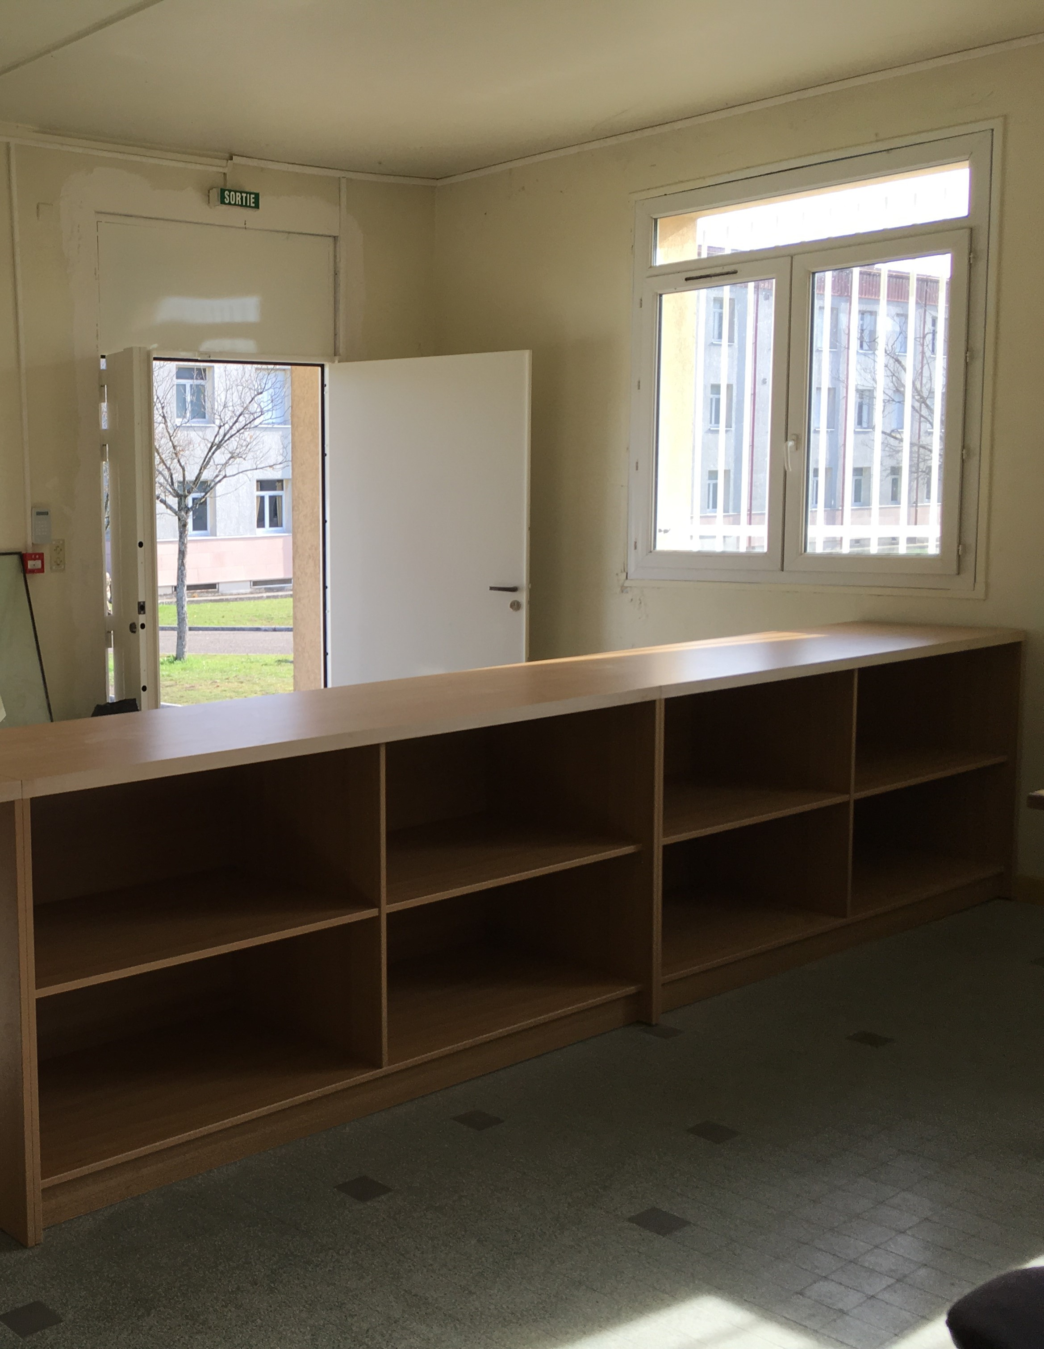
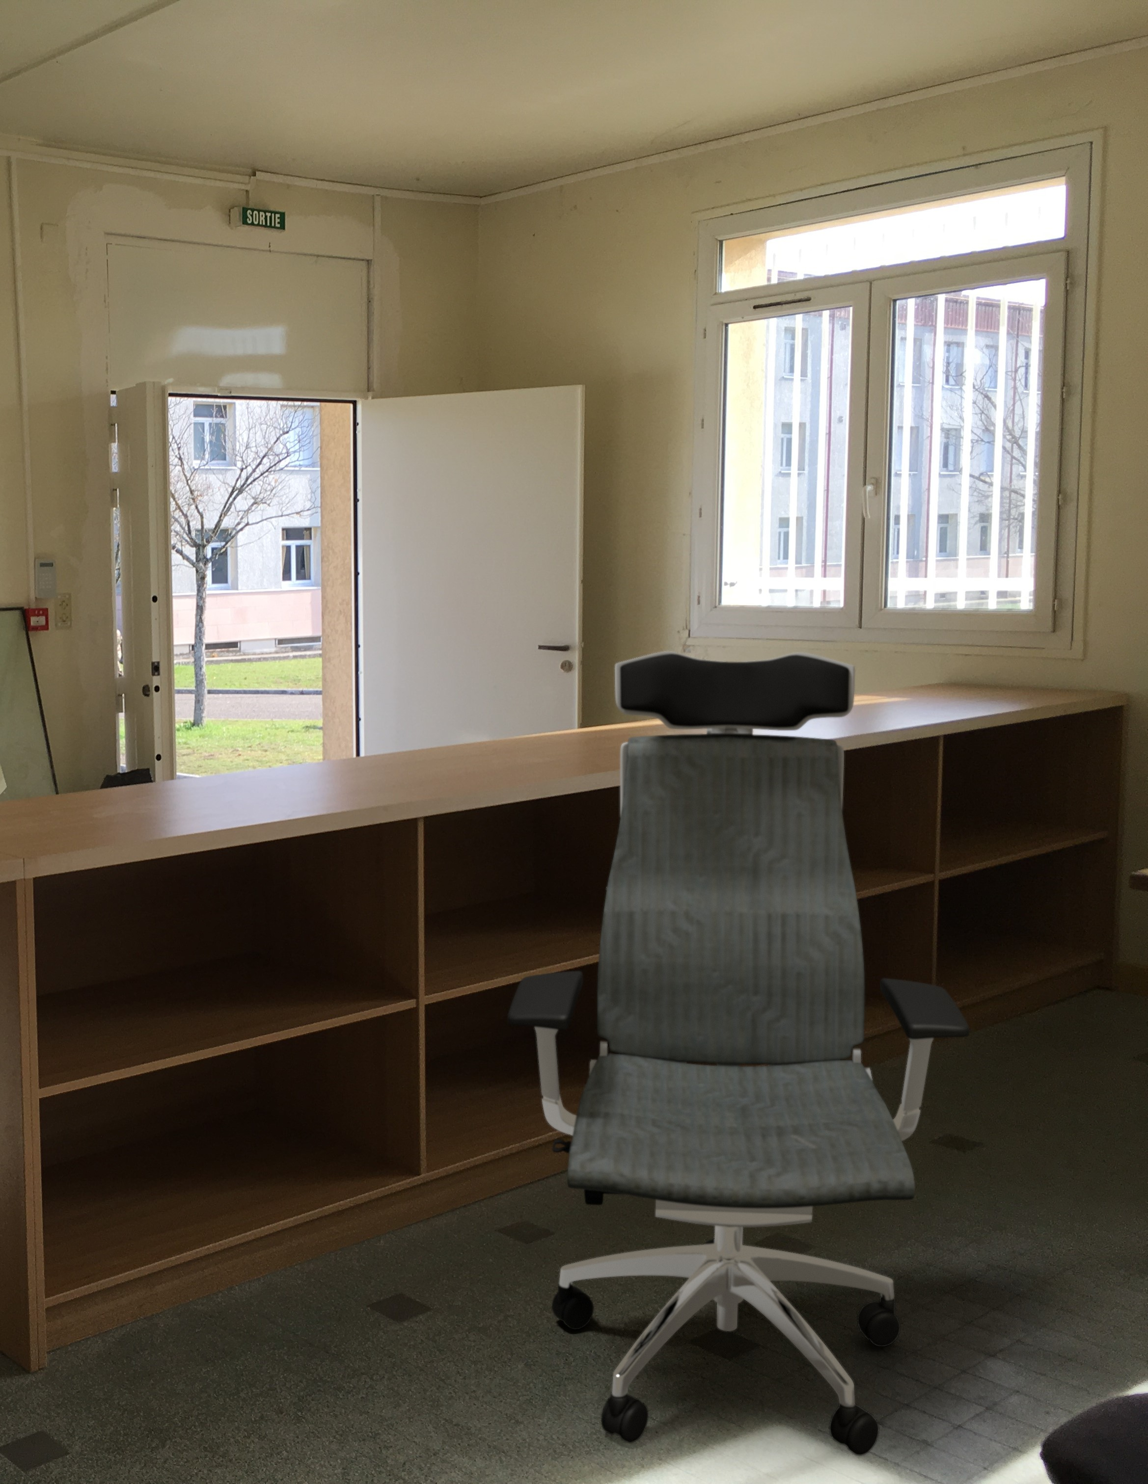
+ office chair (732, 1020)
